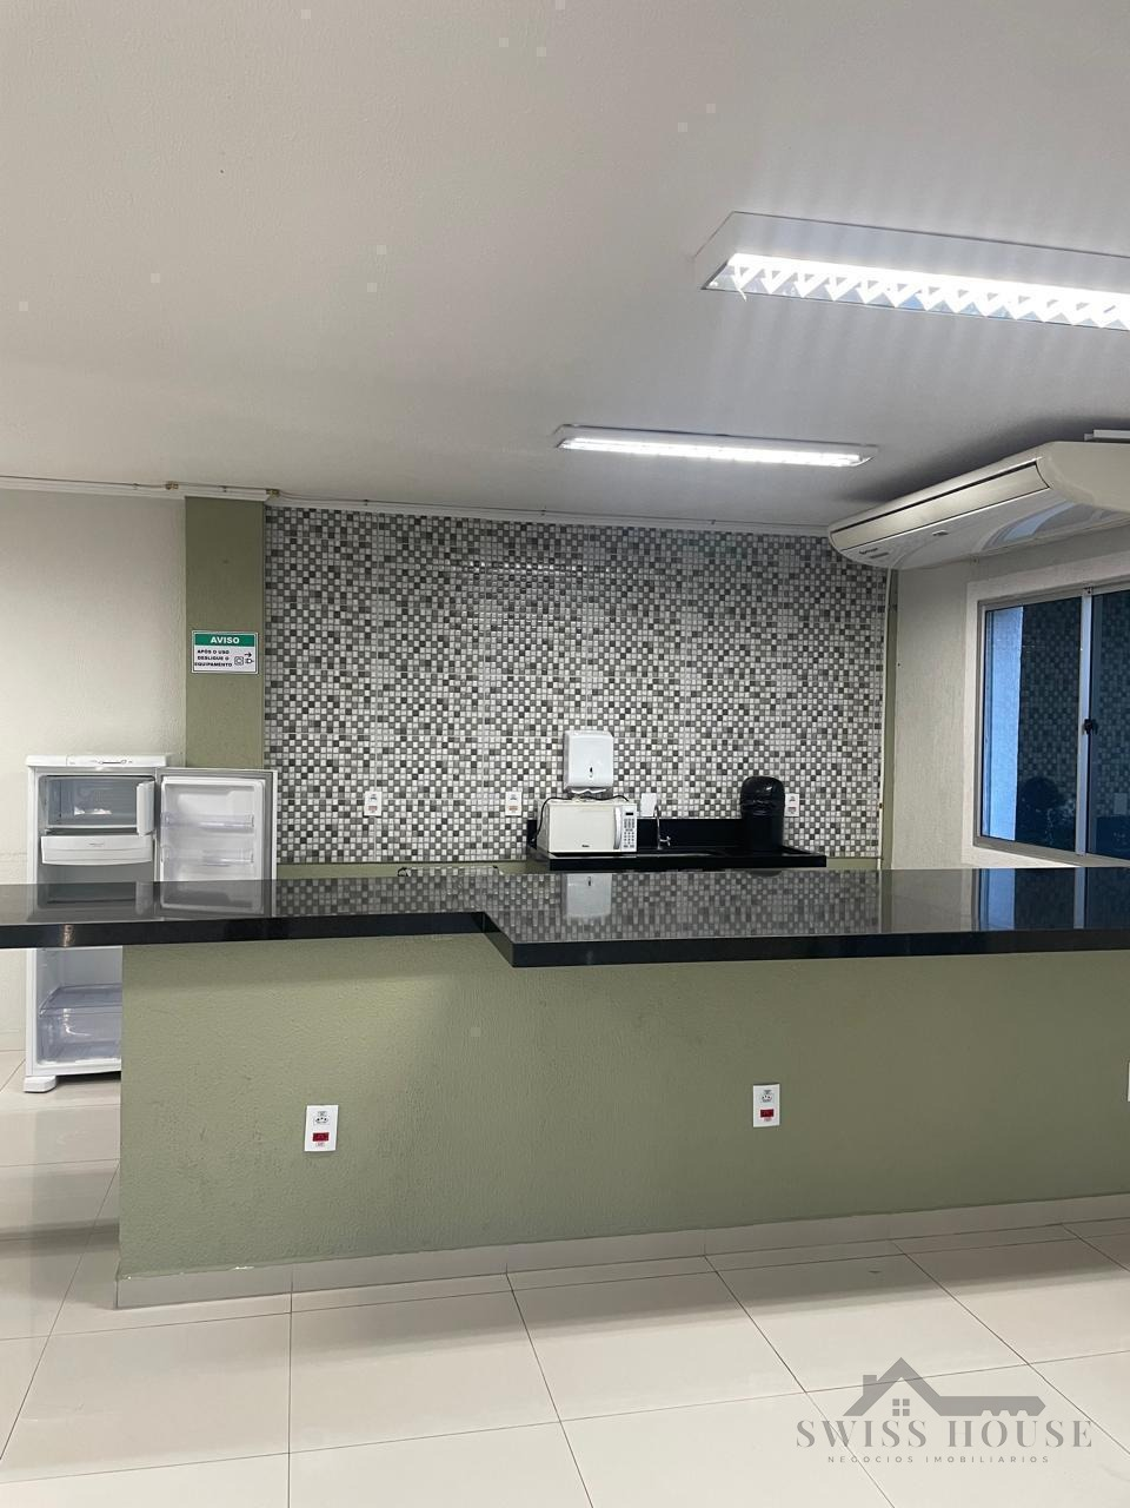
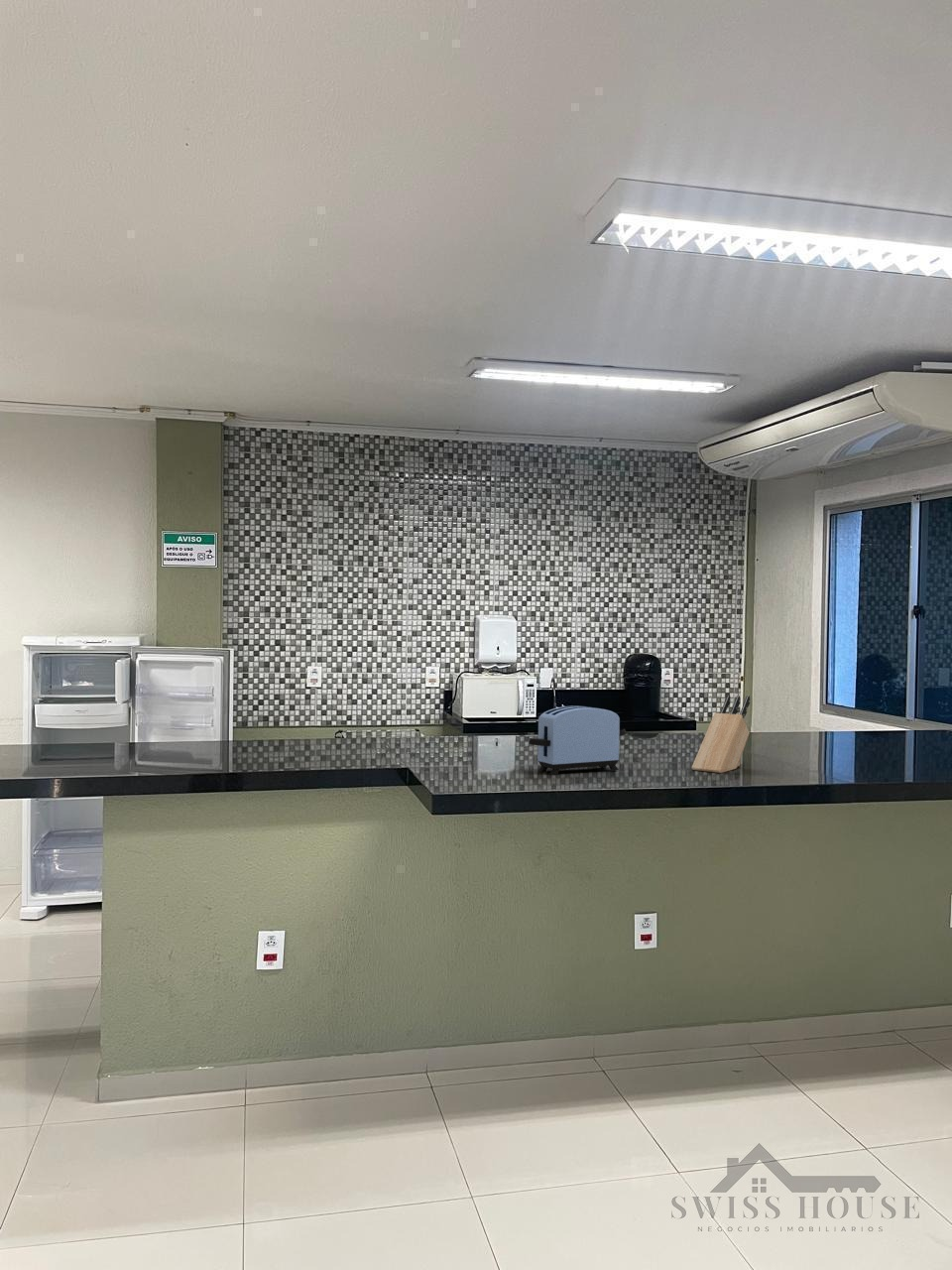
+ toaster (579, 738)
+ knife block (724, 731)
